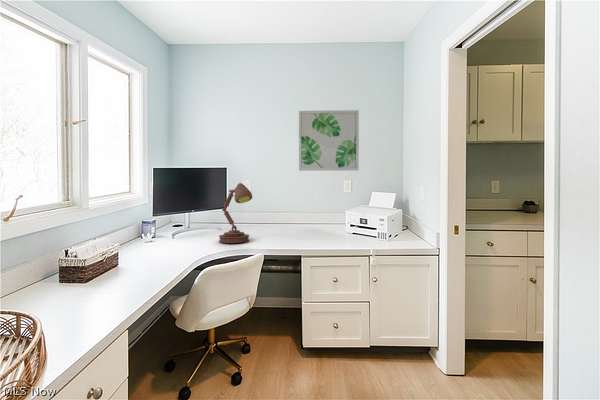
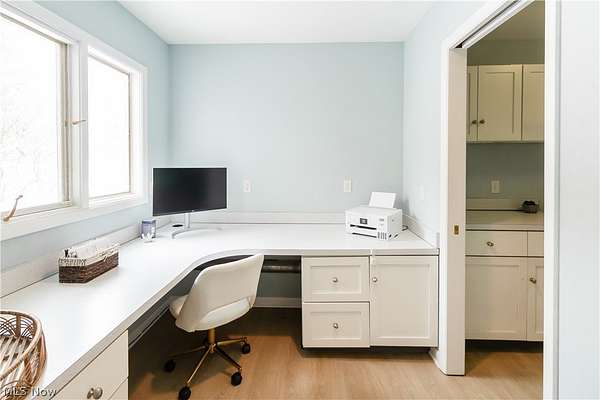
- desk lamp (230, 216)
- wall art (328, 140)
